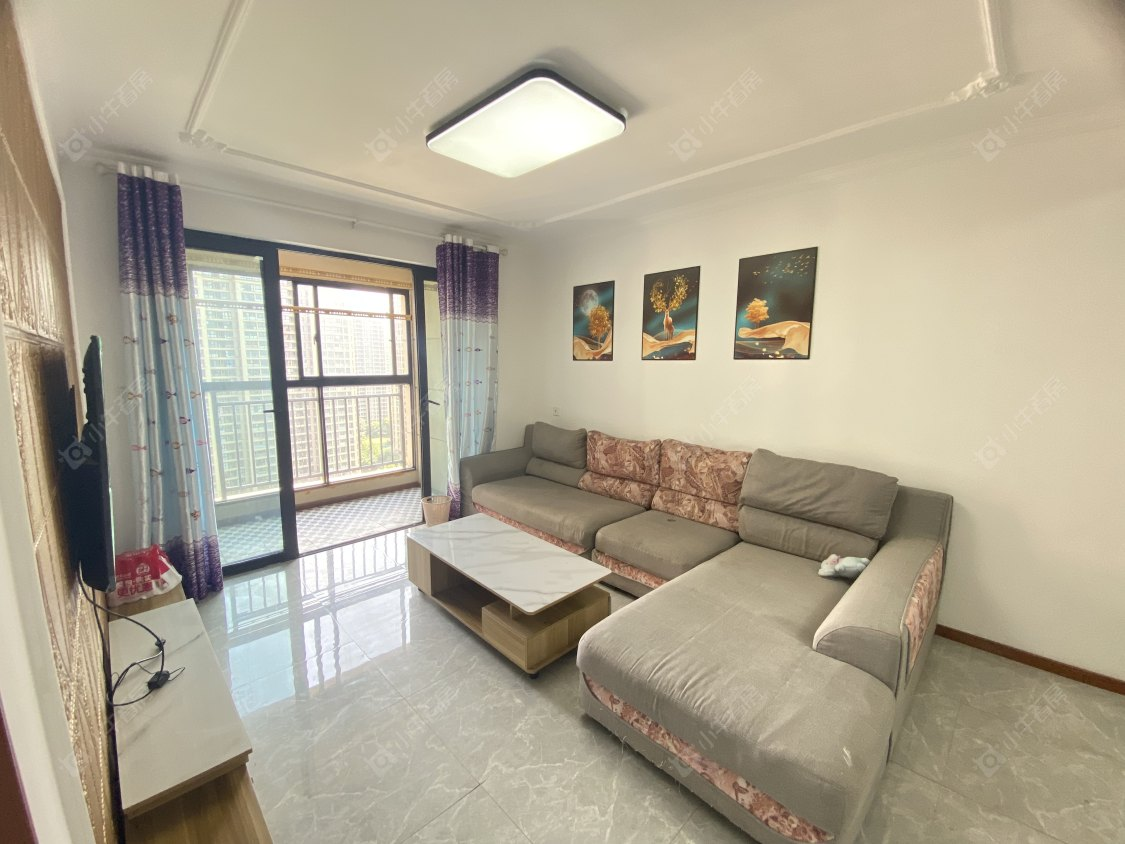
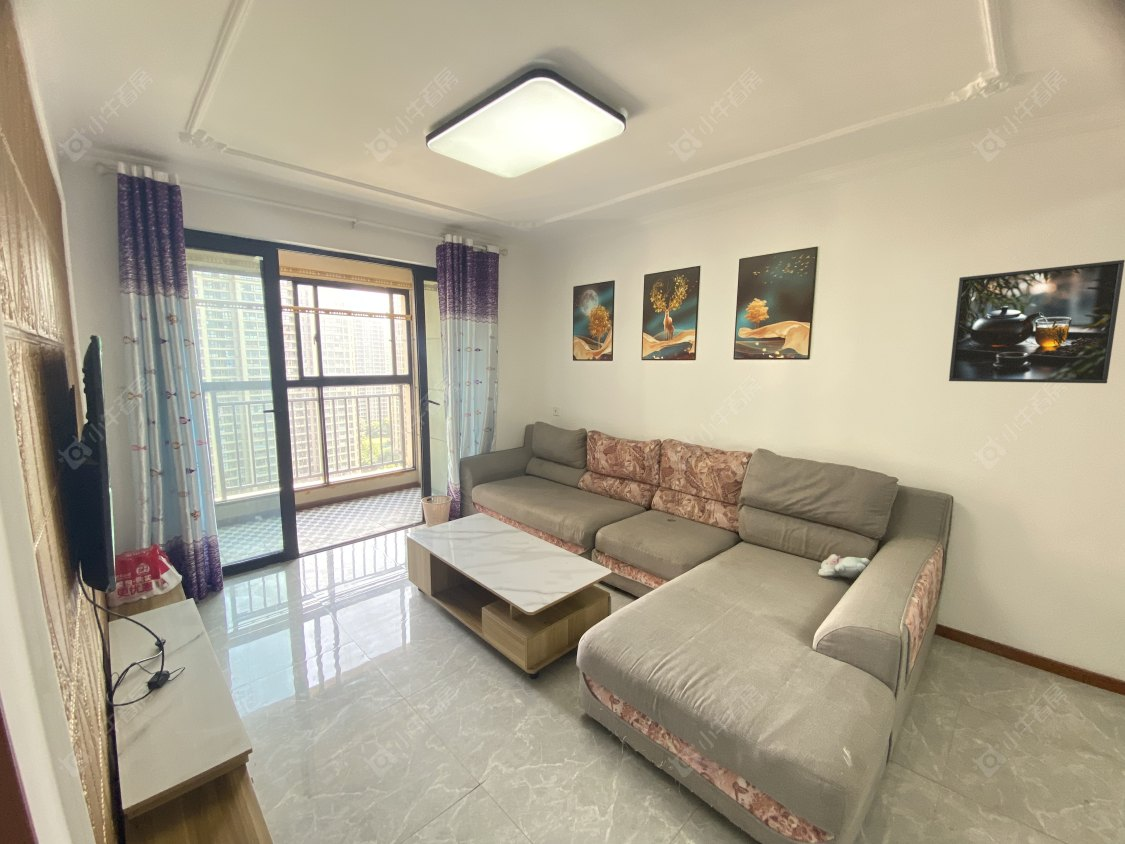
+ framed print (1027, 326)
